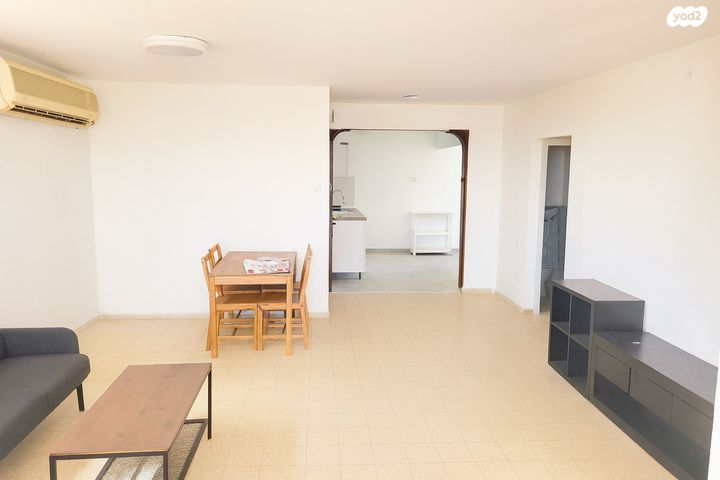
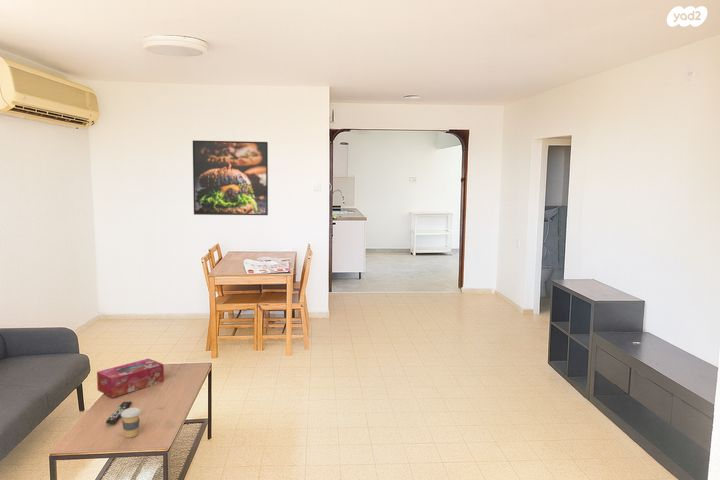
+ tissue box (131, 376)
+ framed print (230, 178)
+ remote control (119, 412)
+ coffee cup (131, 422)
